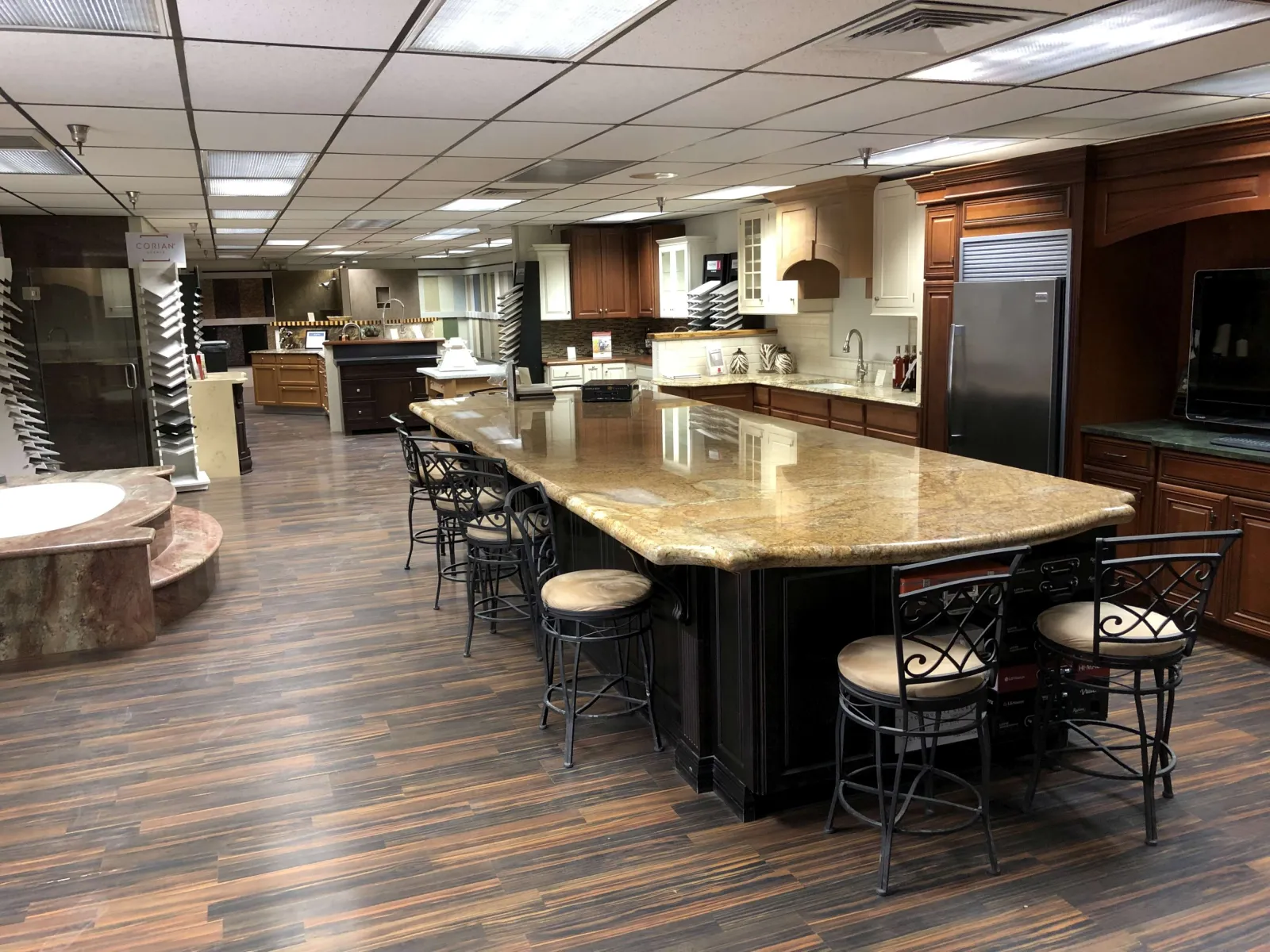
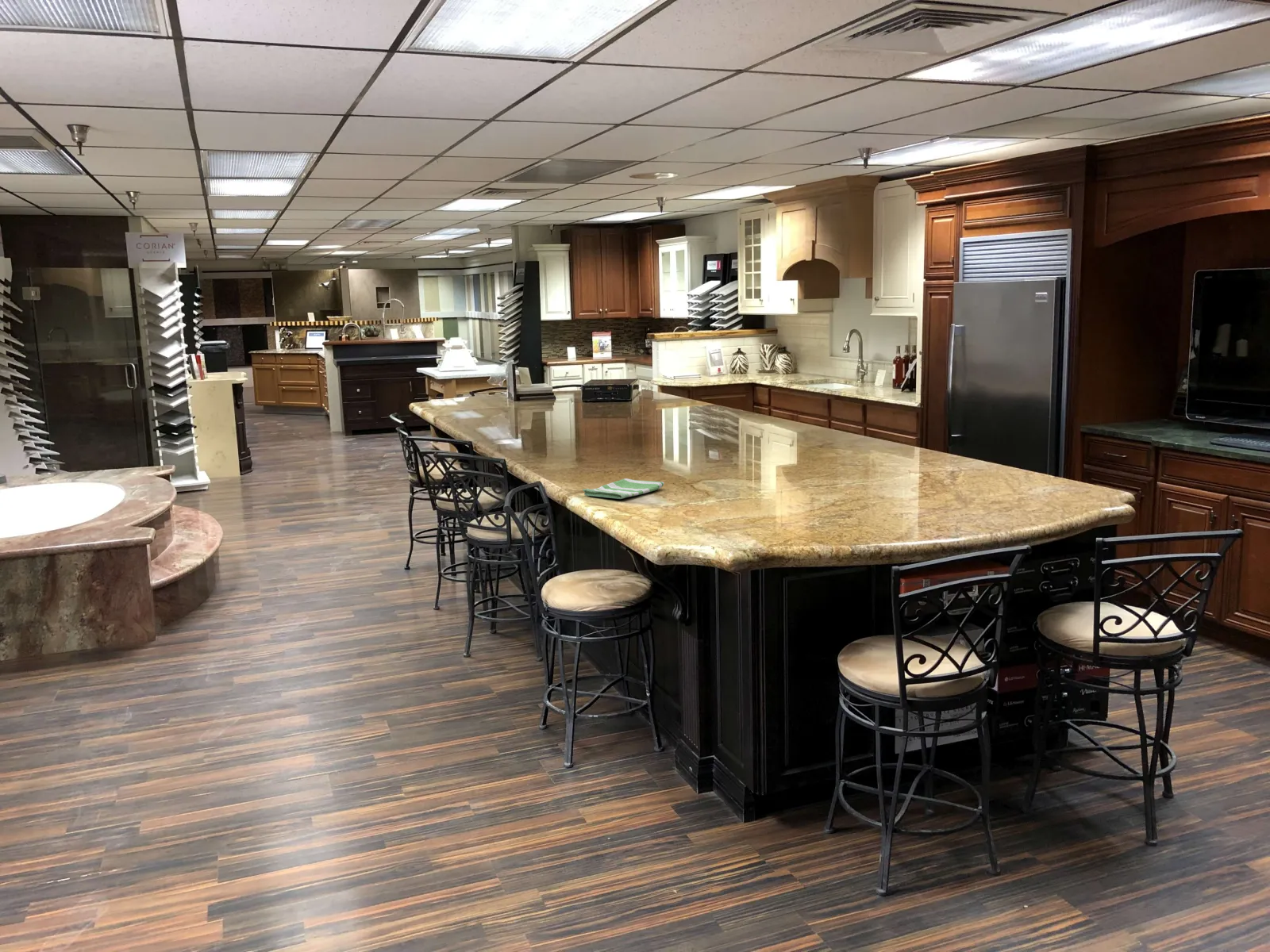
+ dish towel (624, 488)
